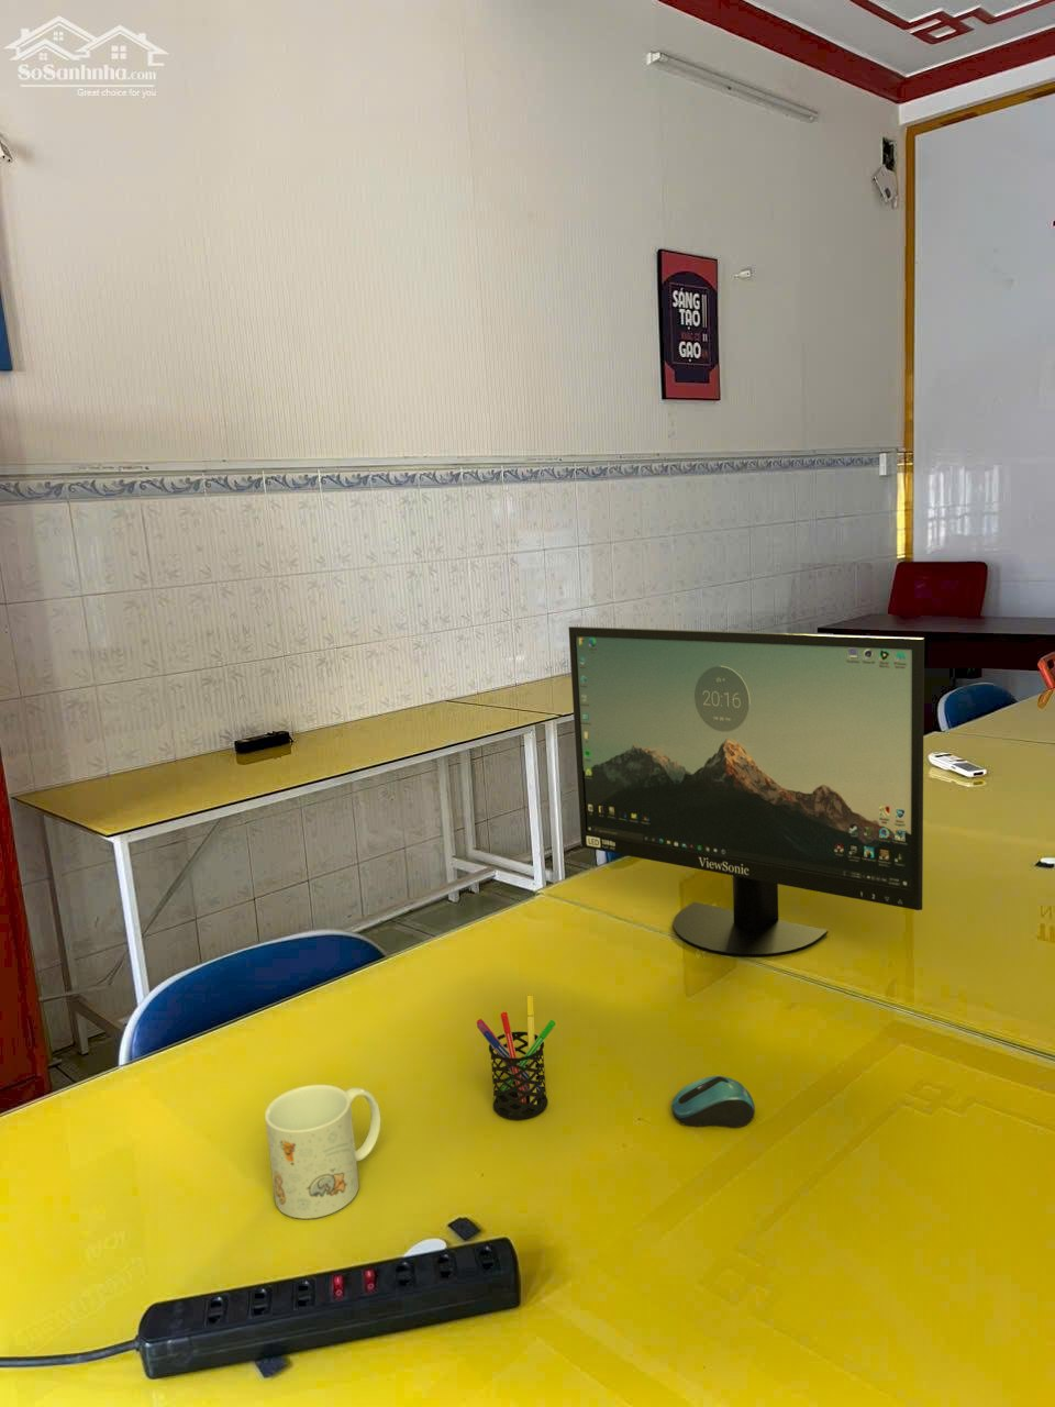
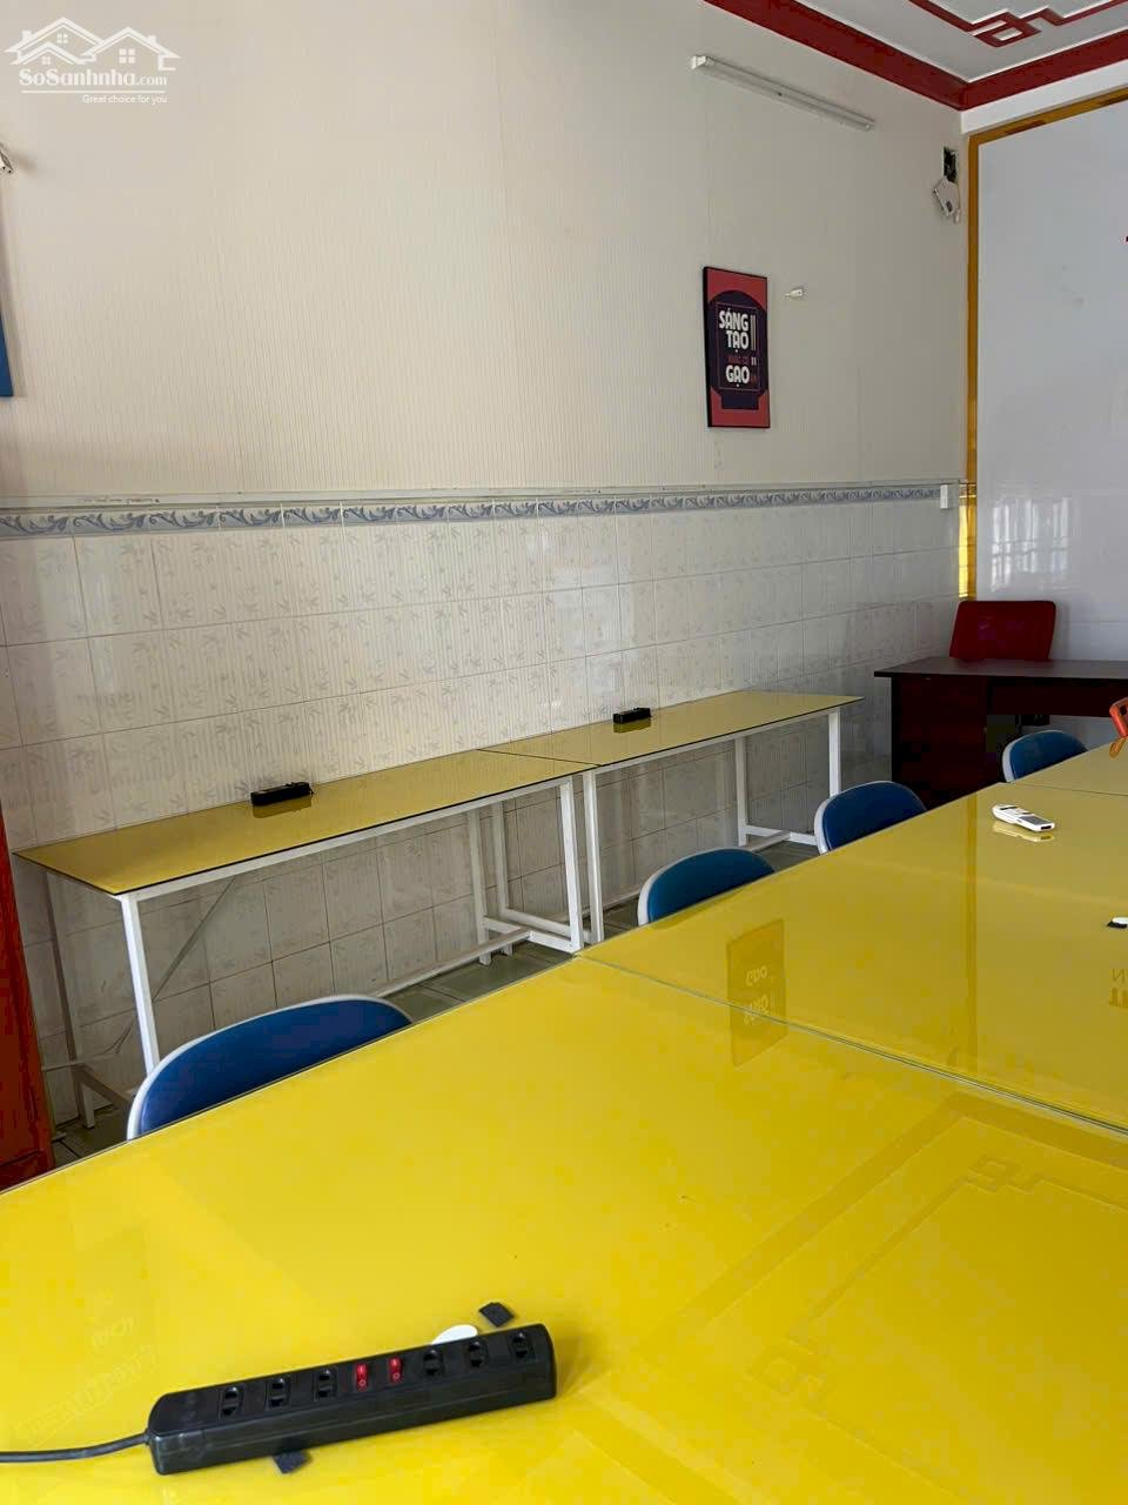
- mug (329, 1140)
- monitor (735, 787)
- pen holder (522, 1056)
- computer mouse (713, 1097)
